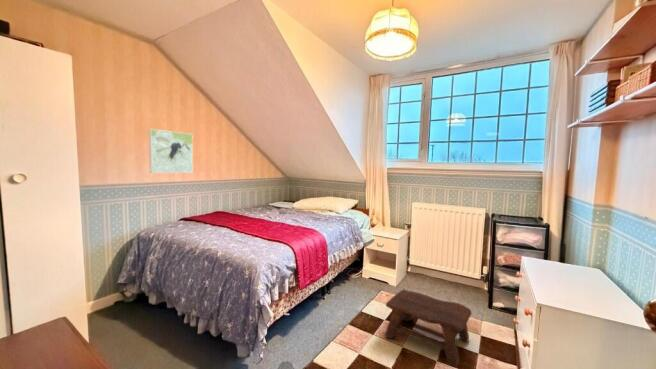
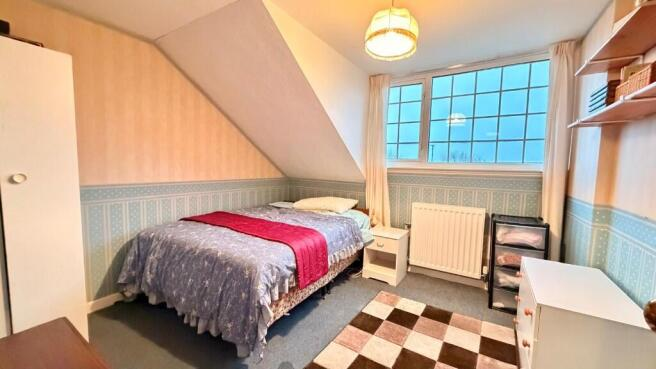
- stool (428, 321)
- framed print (172, 152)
